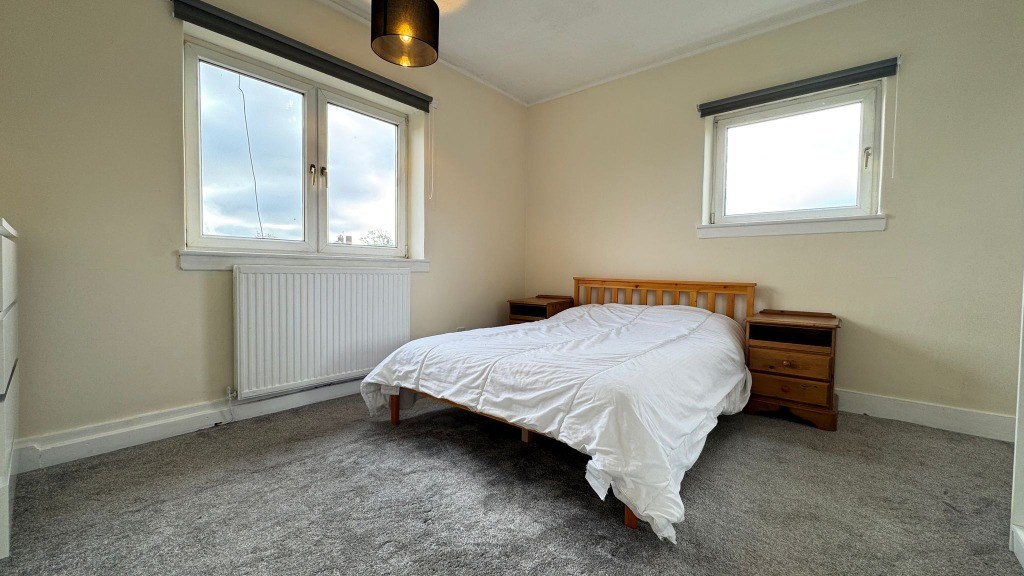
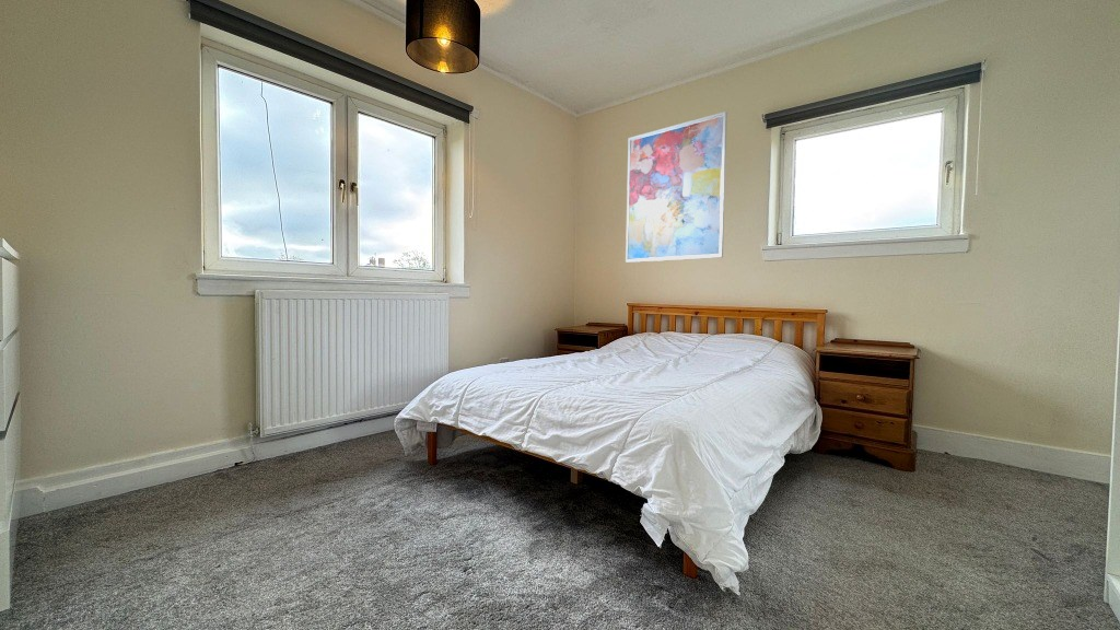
+ wall art (672, 192)
